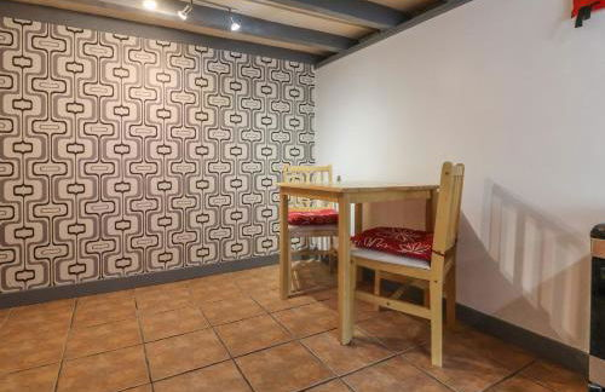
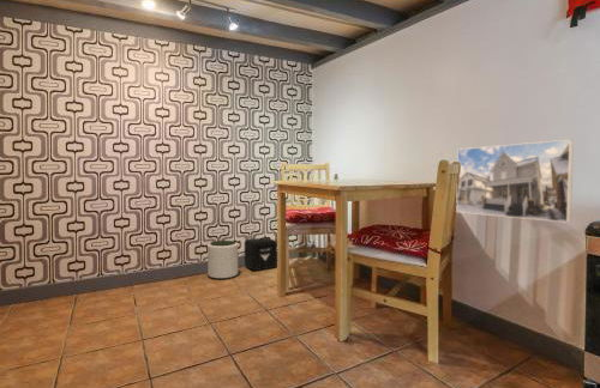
+ air purifier (260, 253)
+ plant pot (222, 259)
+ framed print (506, 181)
